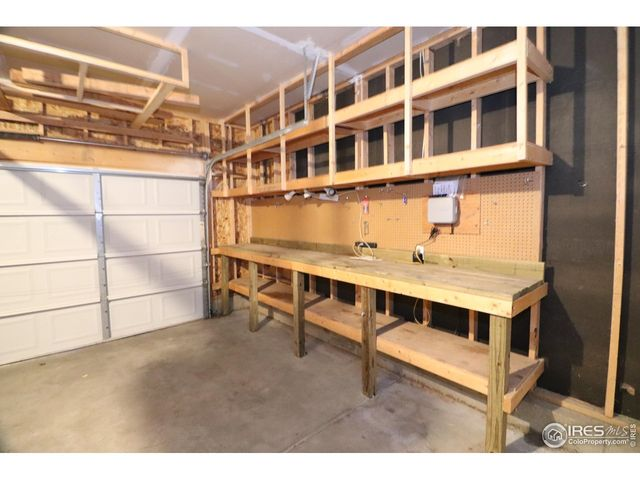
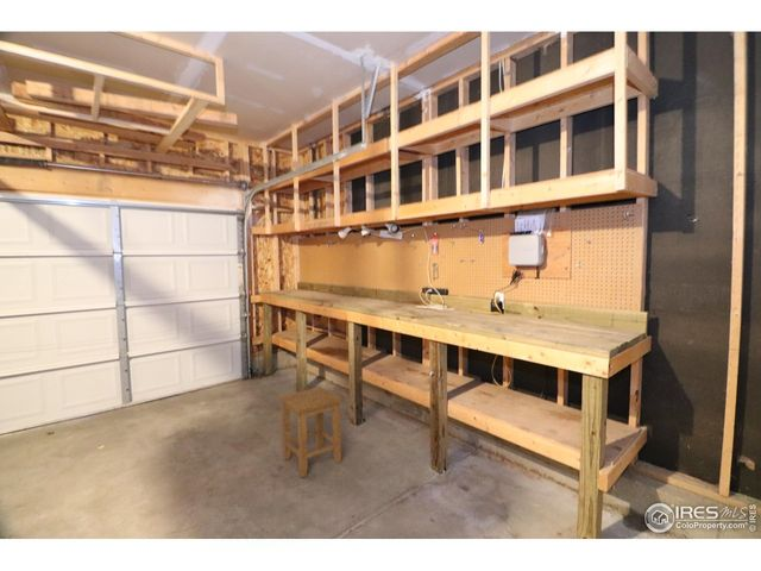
+ stool (312, 431)
